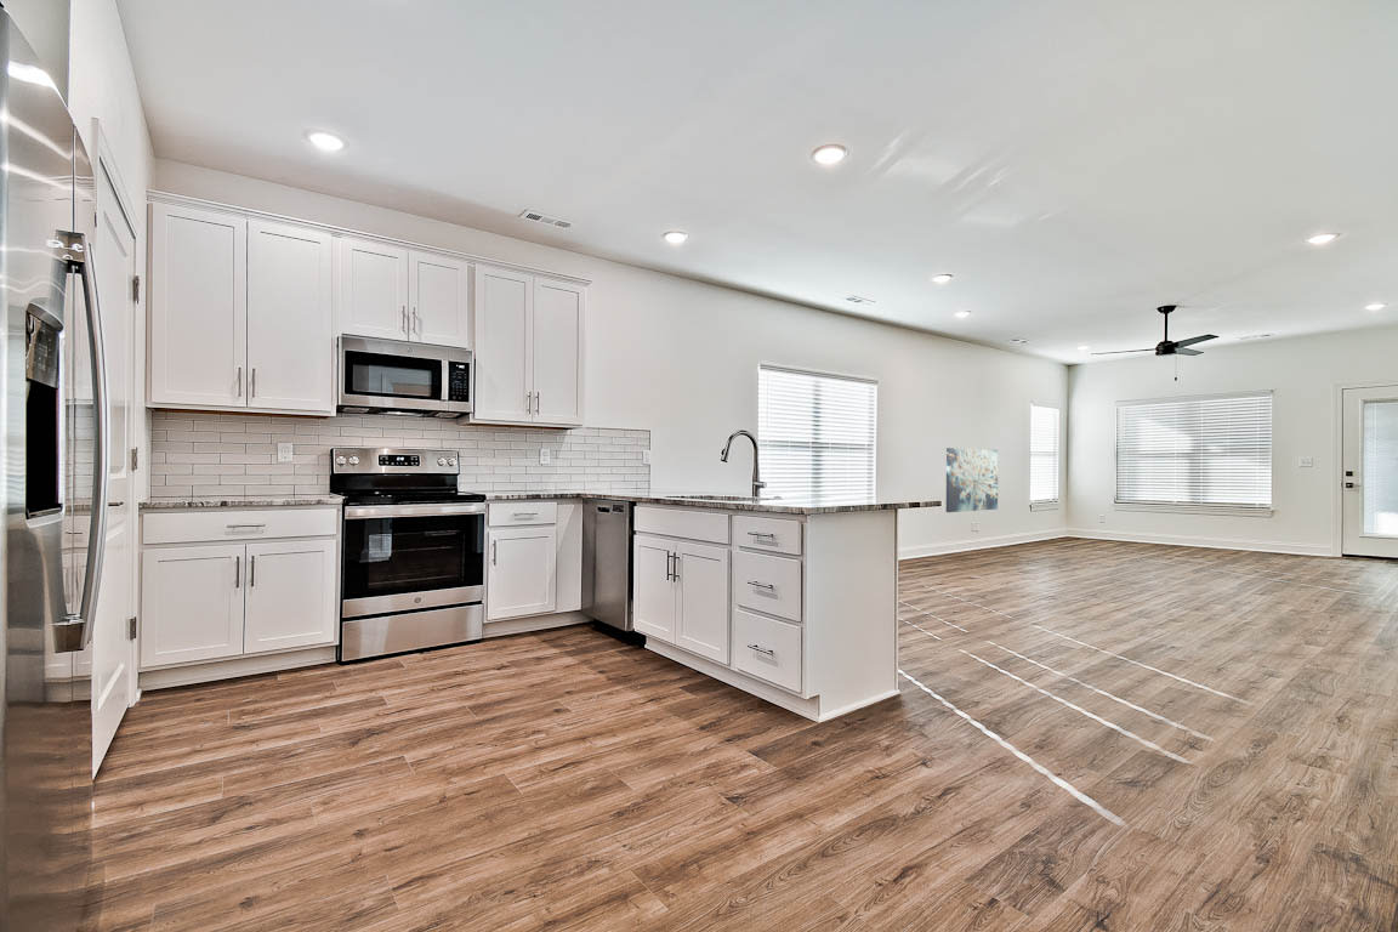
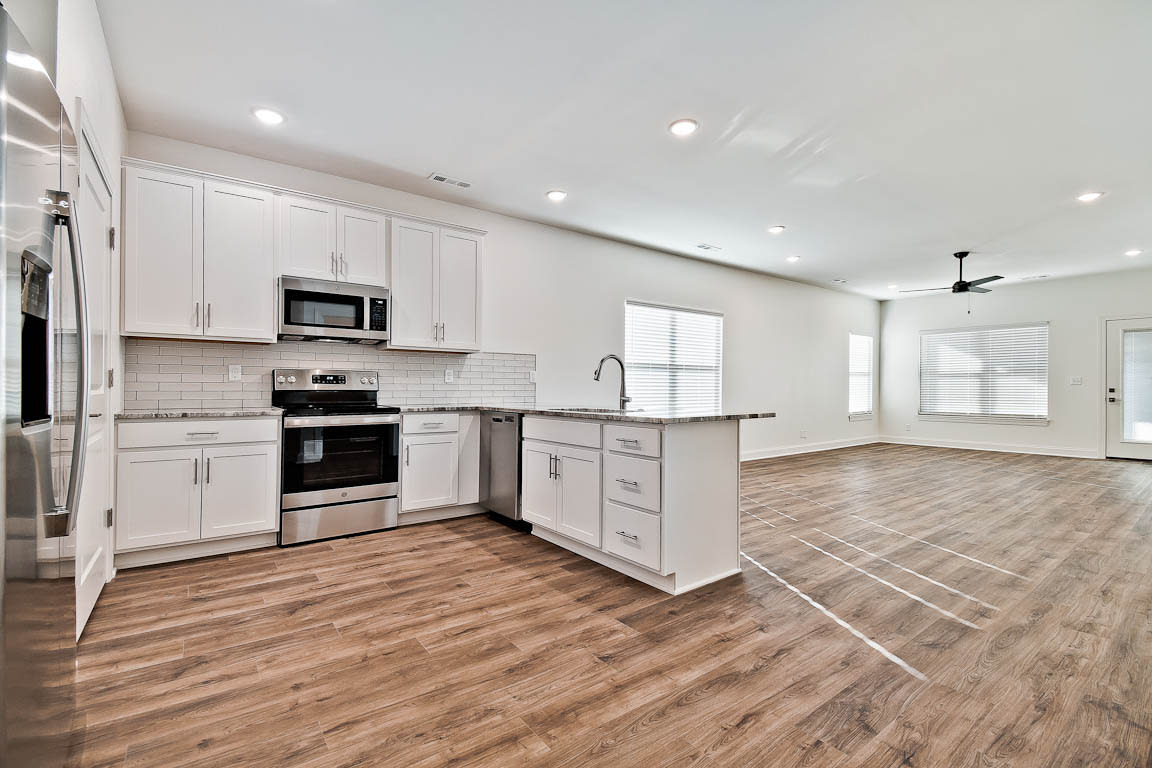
- wall art (972, 479)
